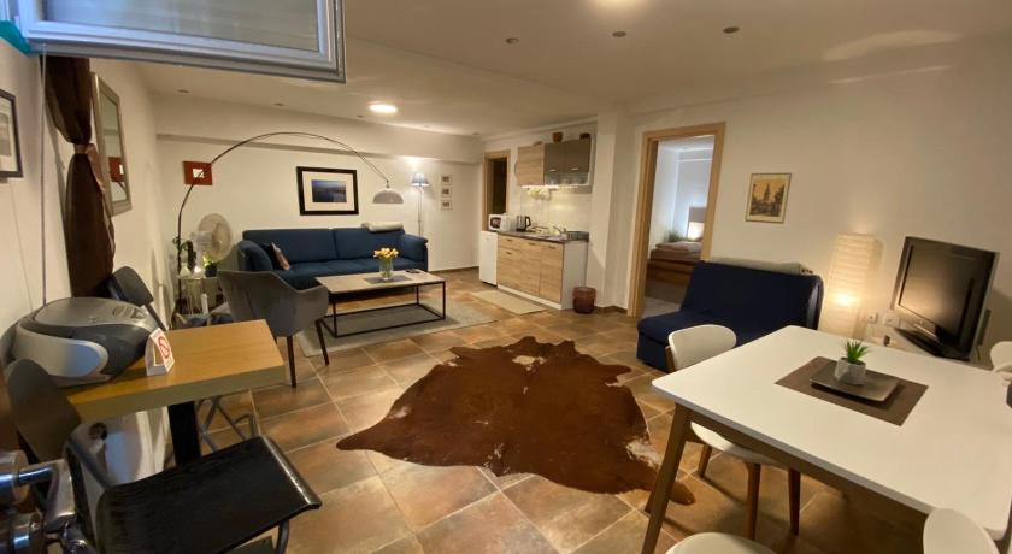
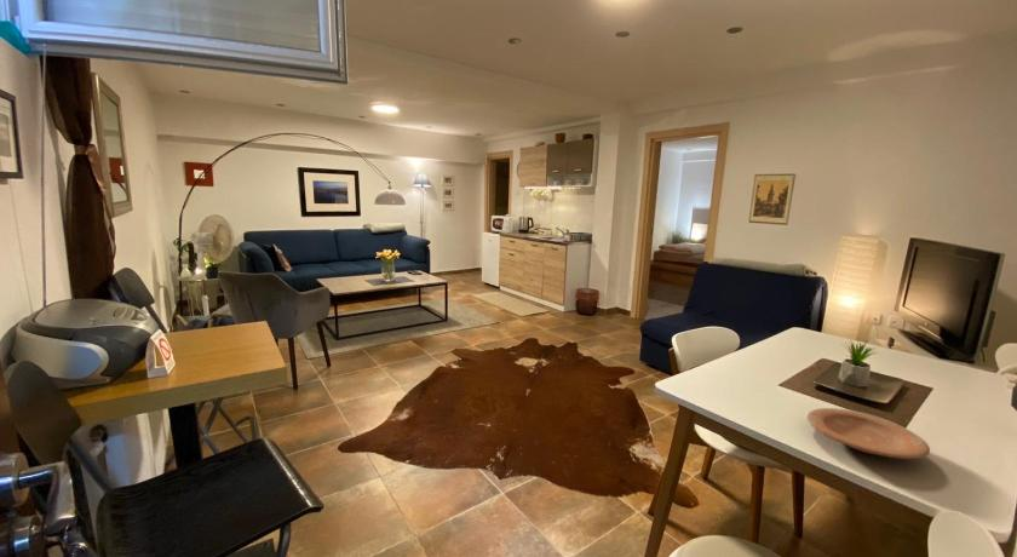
+ plate (863, 436)
